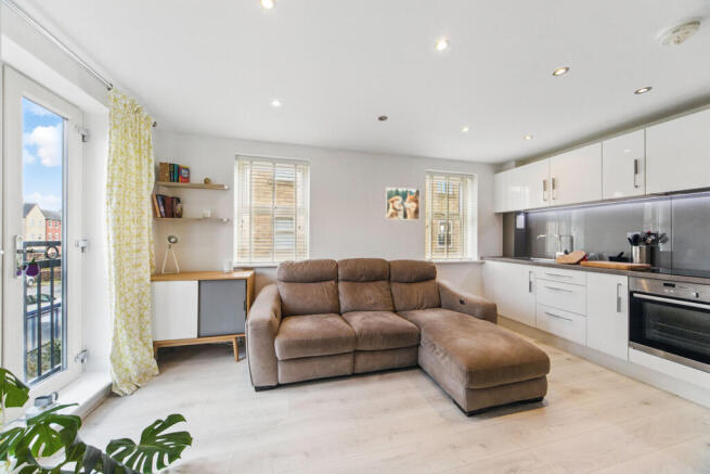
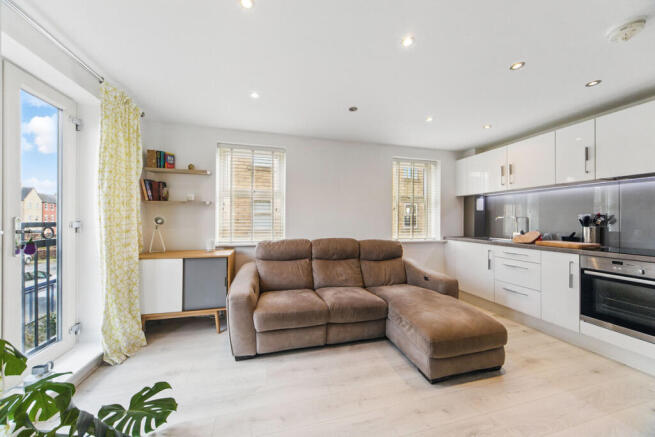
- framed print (402, 204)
